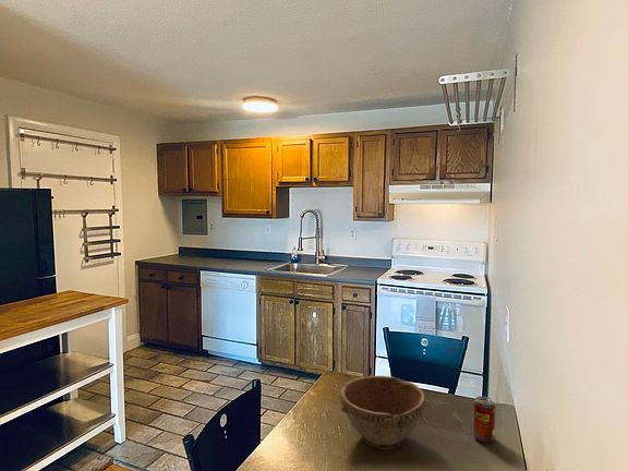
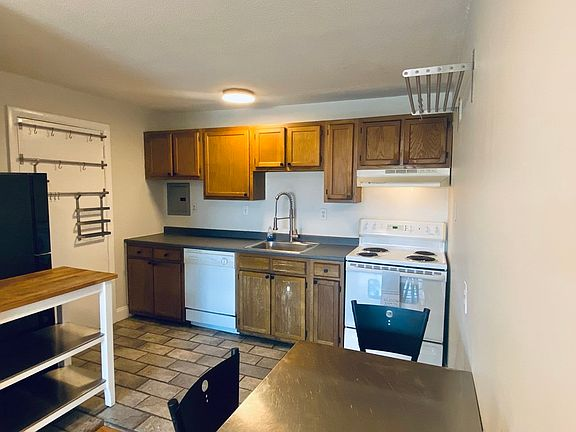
- bowl (381, 414)
- beverage can (484, 419)
